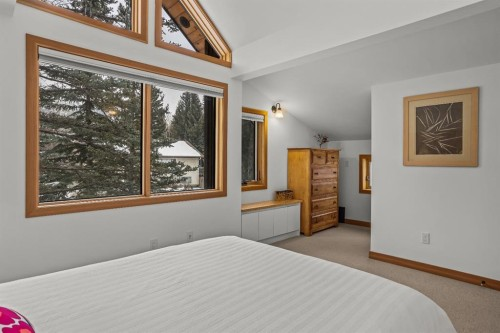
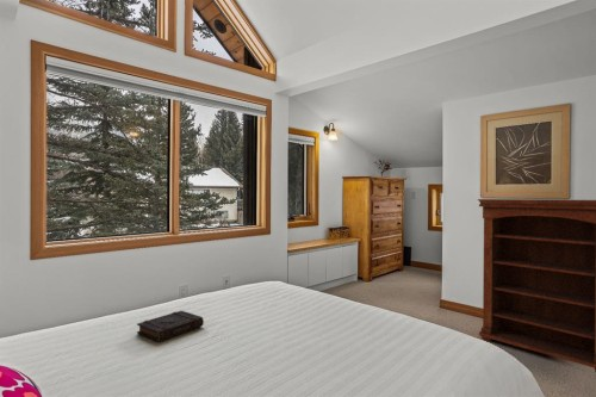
+ bookshelf (544, 274)
+ book (170, 324)
